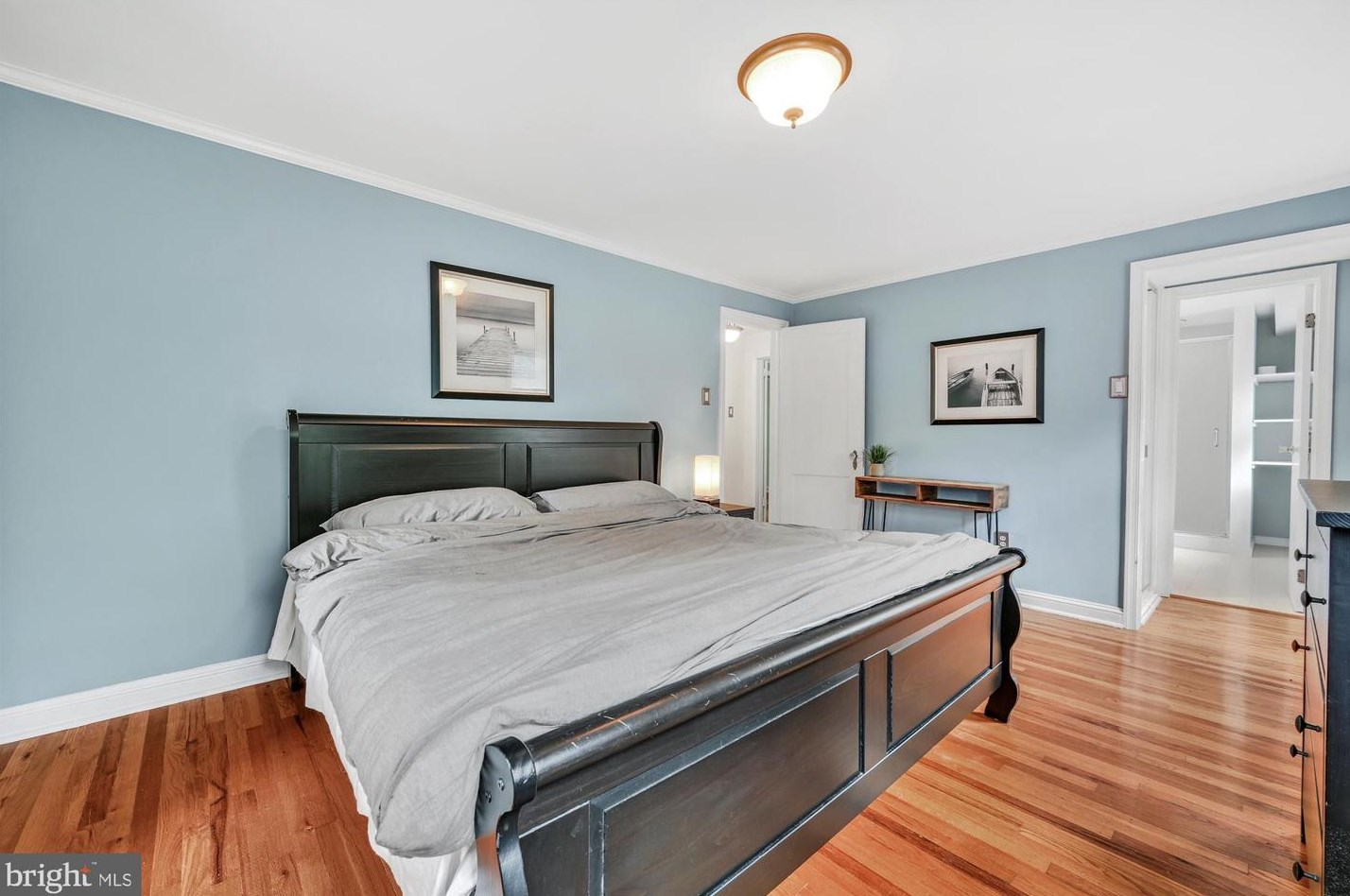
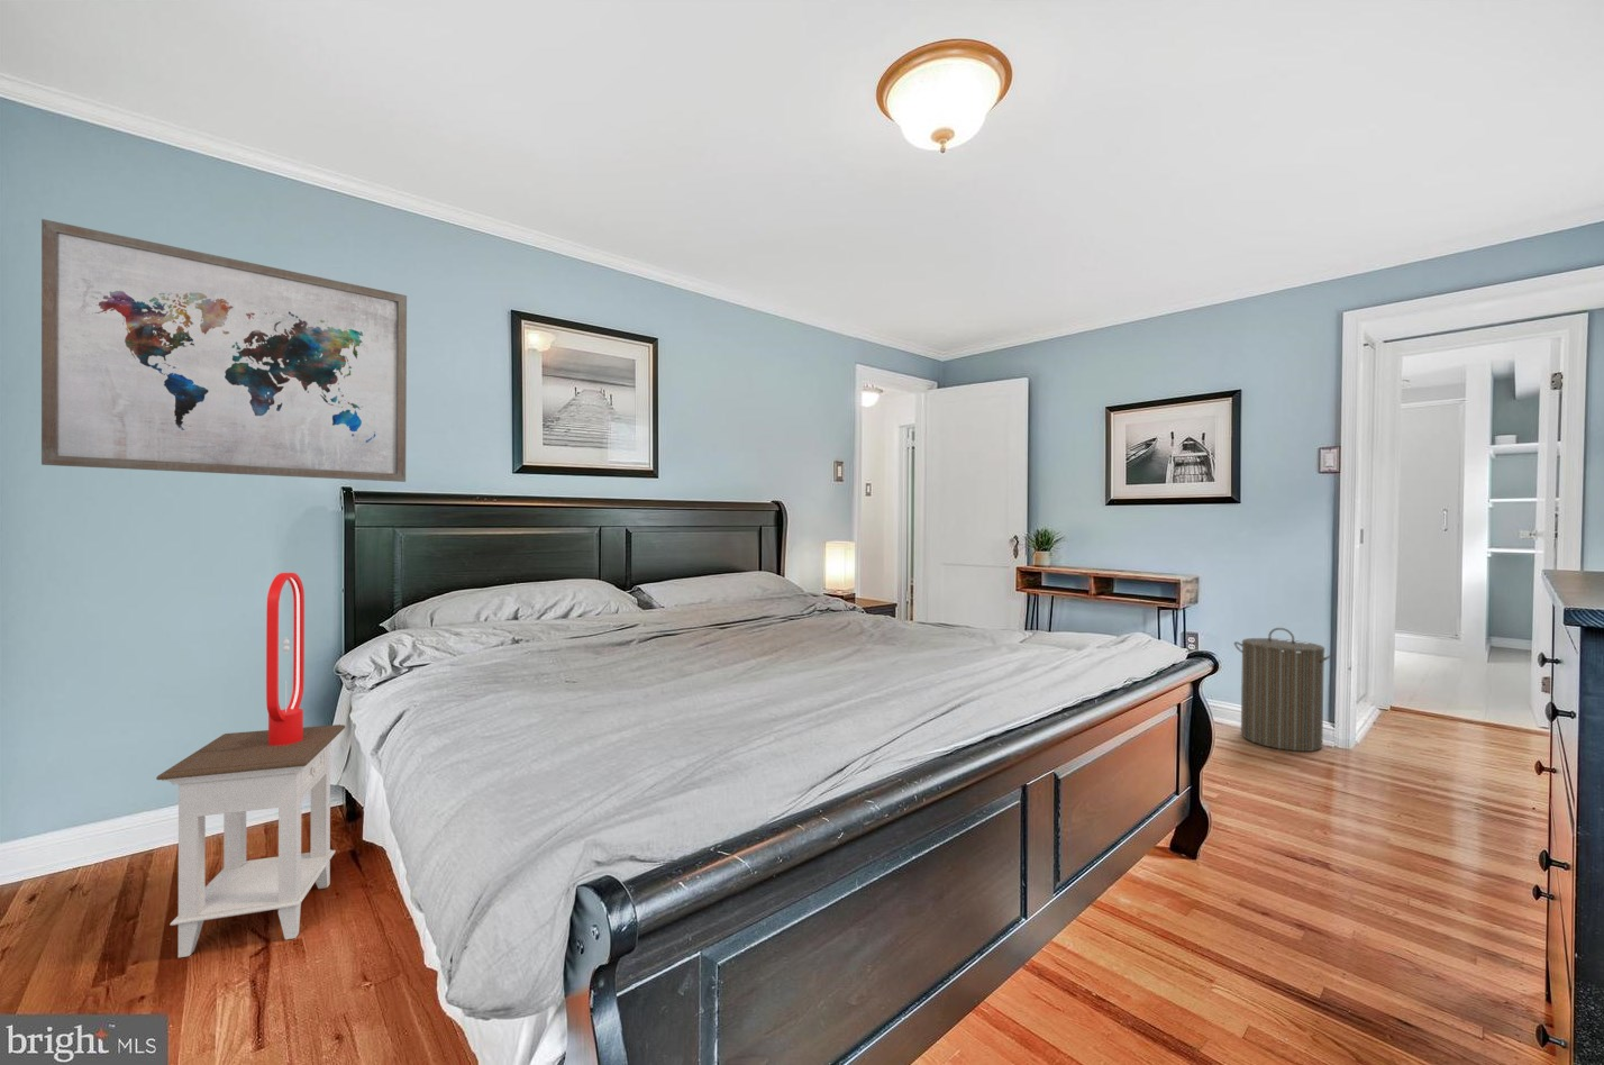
+ table lamp (285, 650)
+ nightstand (245, 831)
+ laundry hamper (1282, 685)
+ wall art (248, 368)
